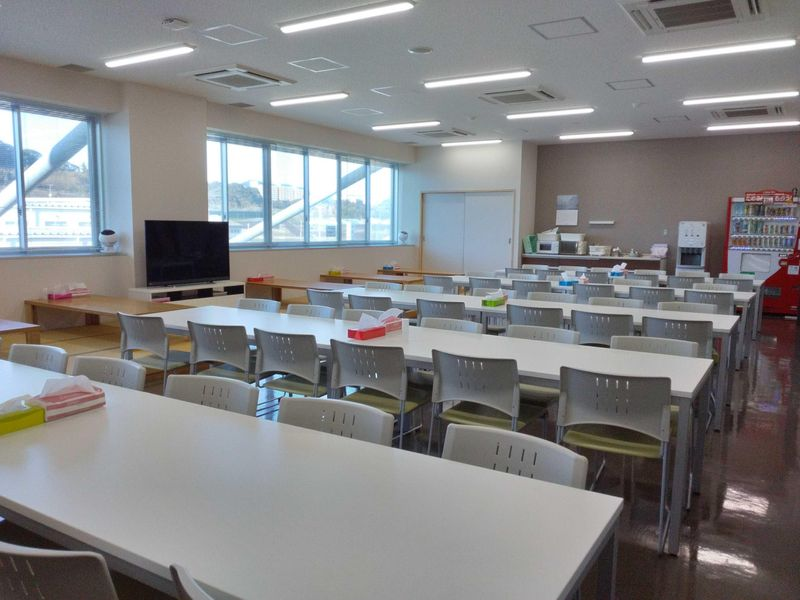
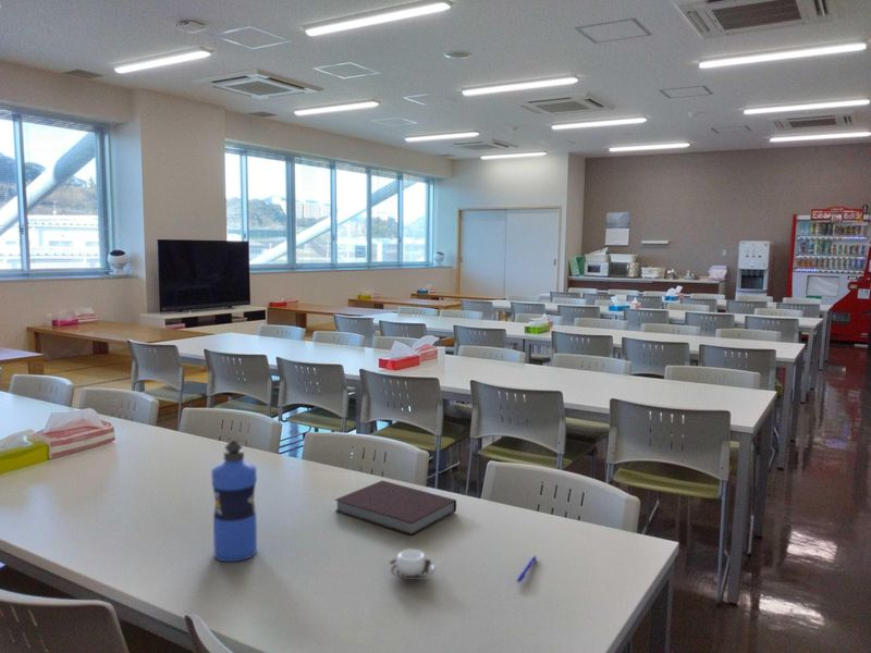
+ water bottle (234, 497)
+ notebook (395, 505)
+ cup (410, 565)
+ pen (527, 567)
